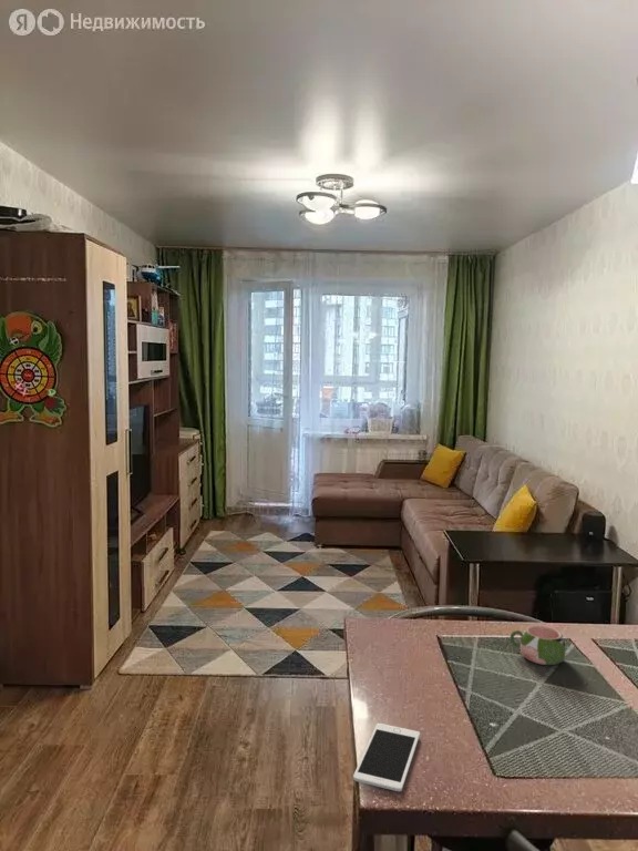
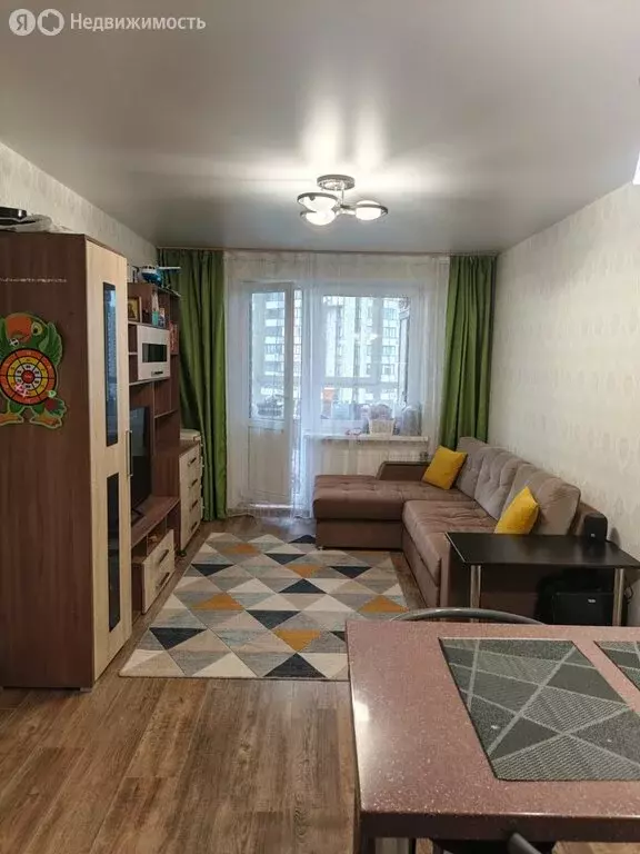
- mug (537, 643)
- cell phone (388, 755)
